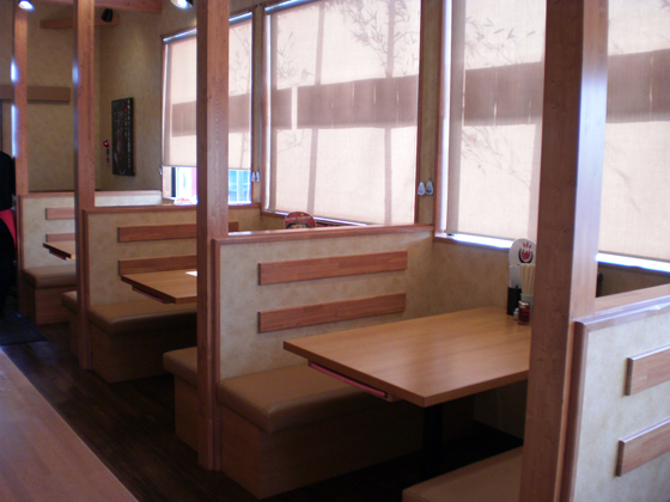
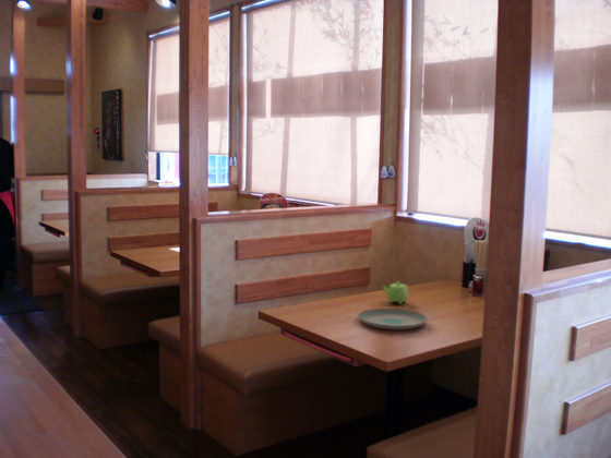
+ teapot (394, 291)
+ plate (392, 318)
